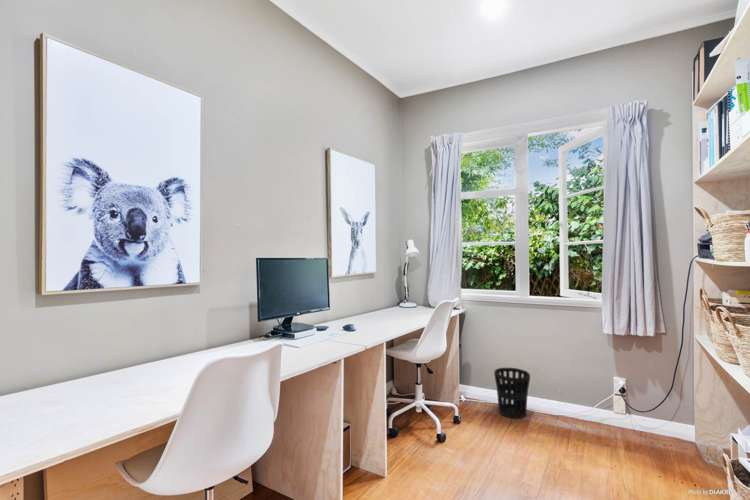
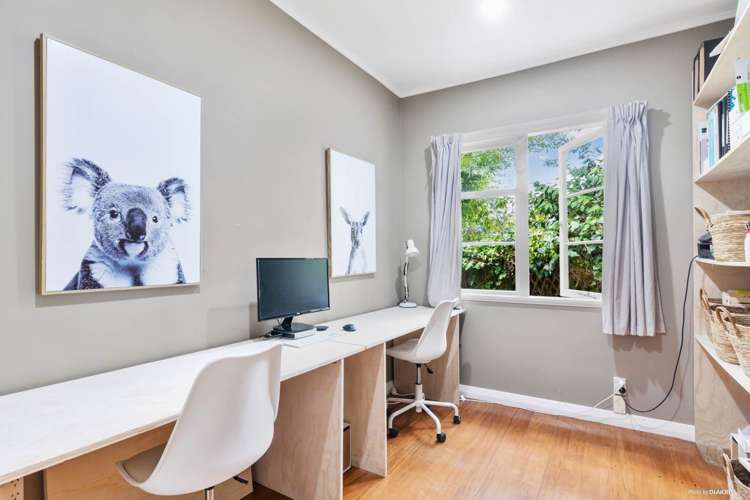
- wastebasket (511, 392)
